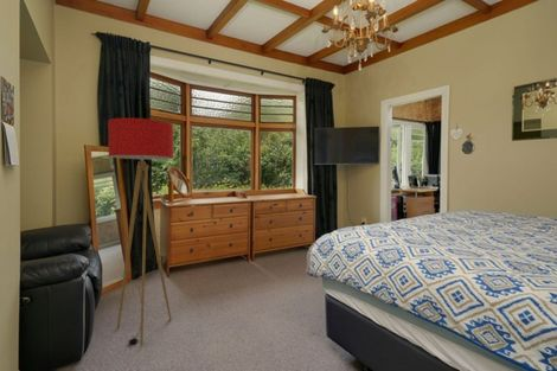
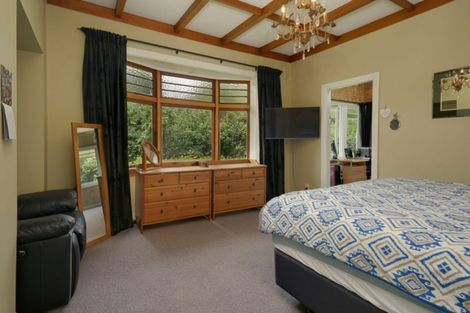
- floor lamp (142, 228)
